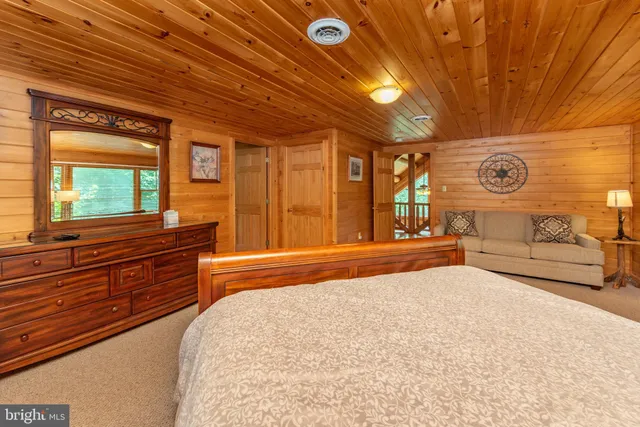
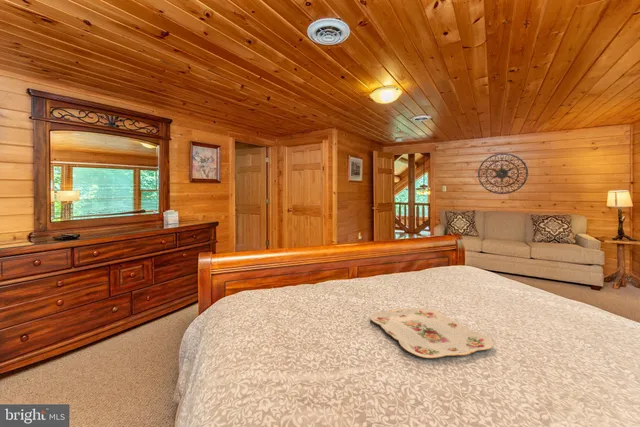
+ serving tray (424, 329)
